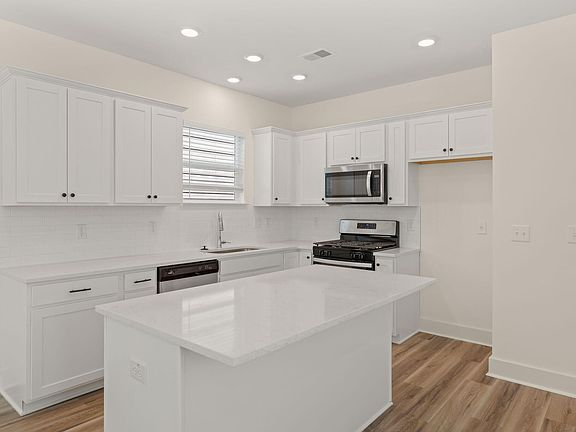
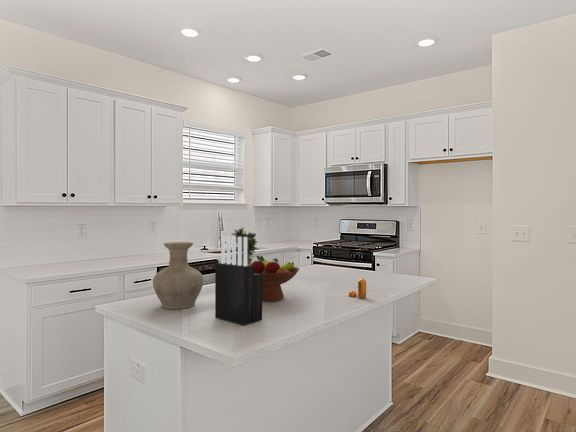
+ vase (178, 274)
+ fruit bowl (268, 278)
+ potted plant (247, 256)
+ pepper shaker (358, 287)
+ knife block (240, 277)
